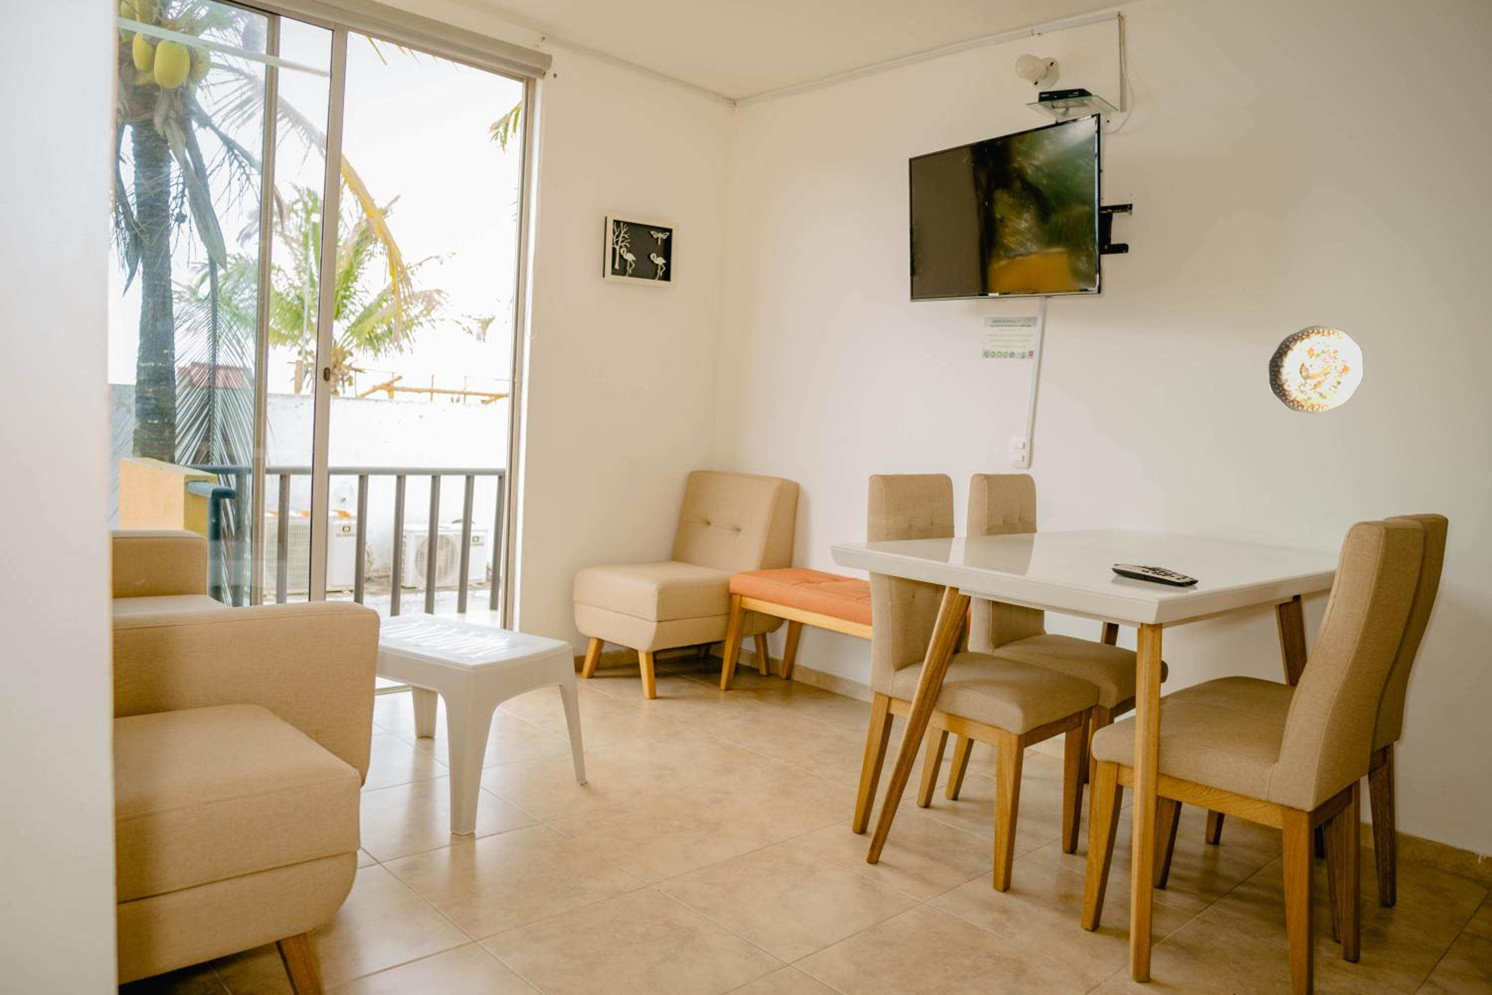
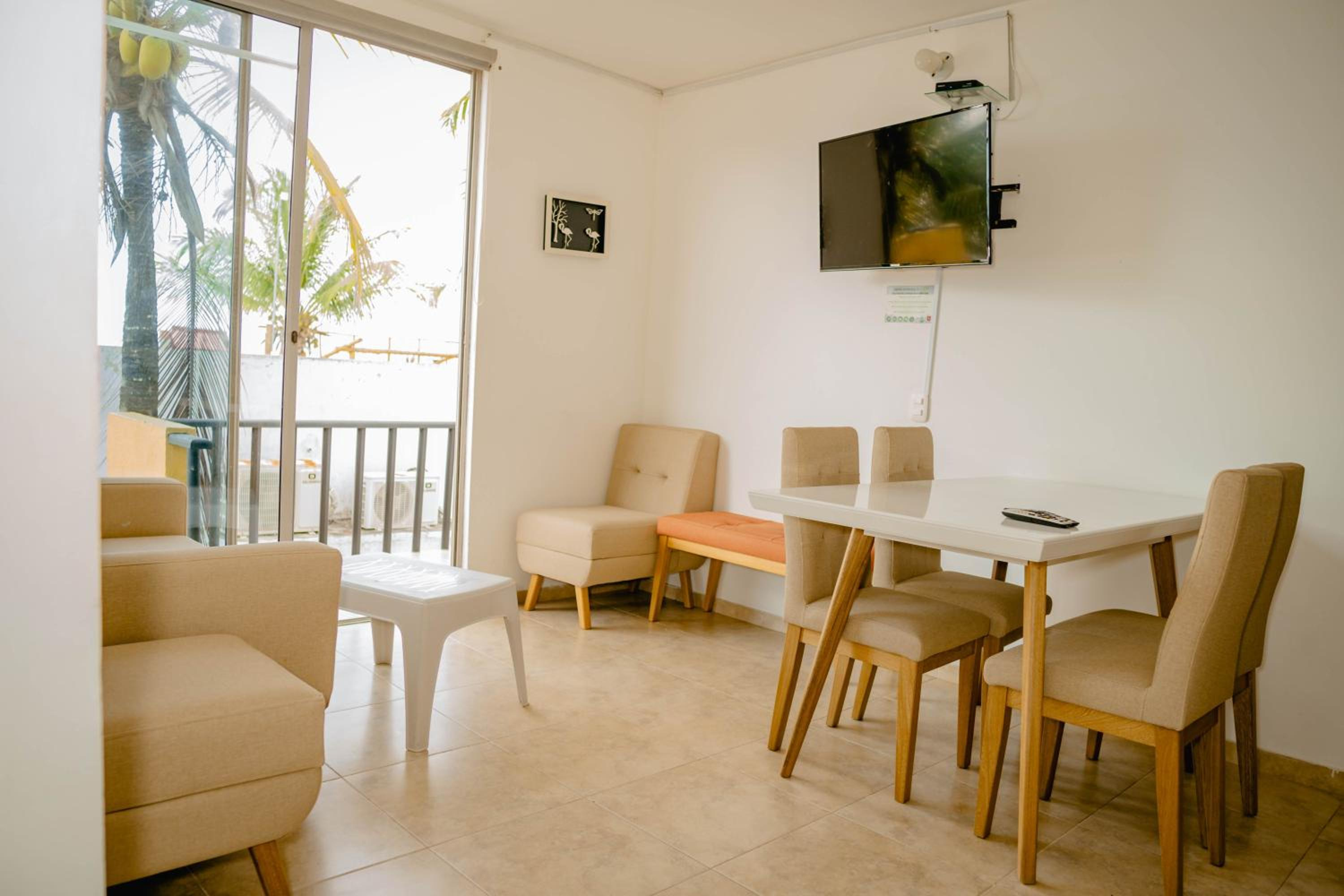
- decorative plate (1315, 370)
